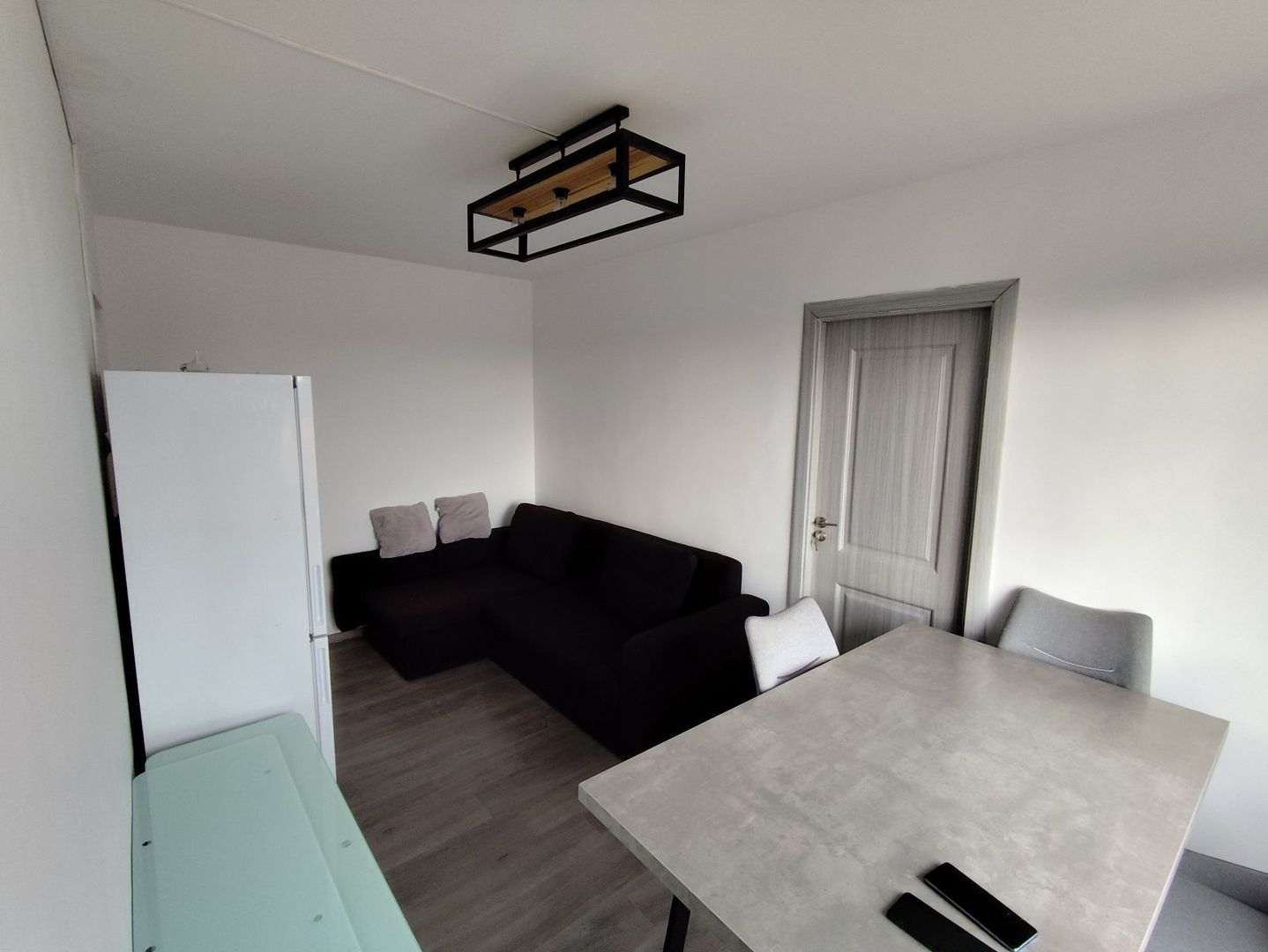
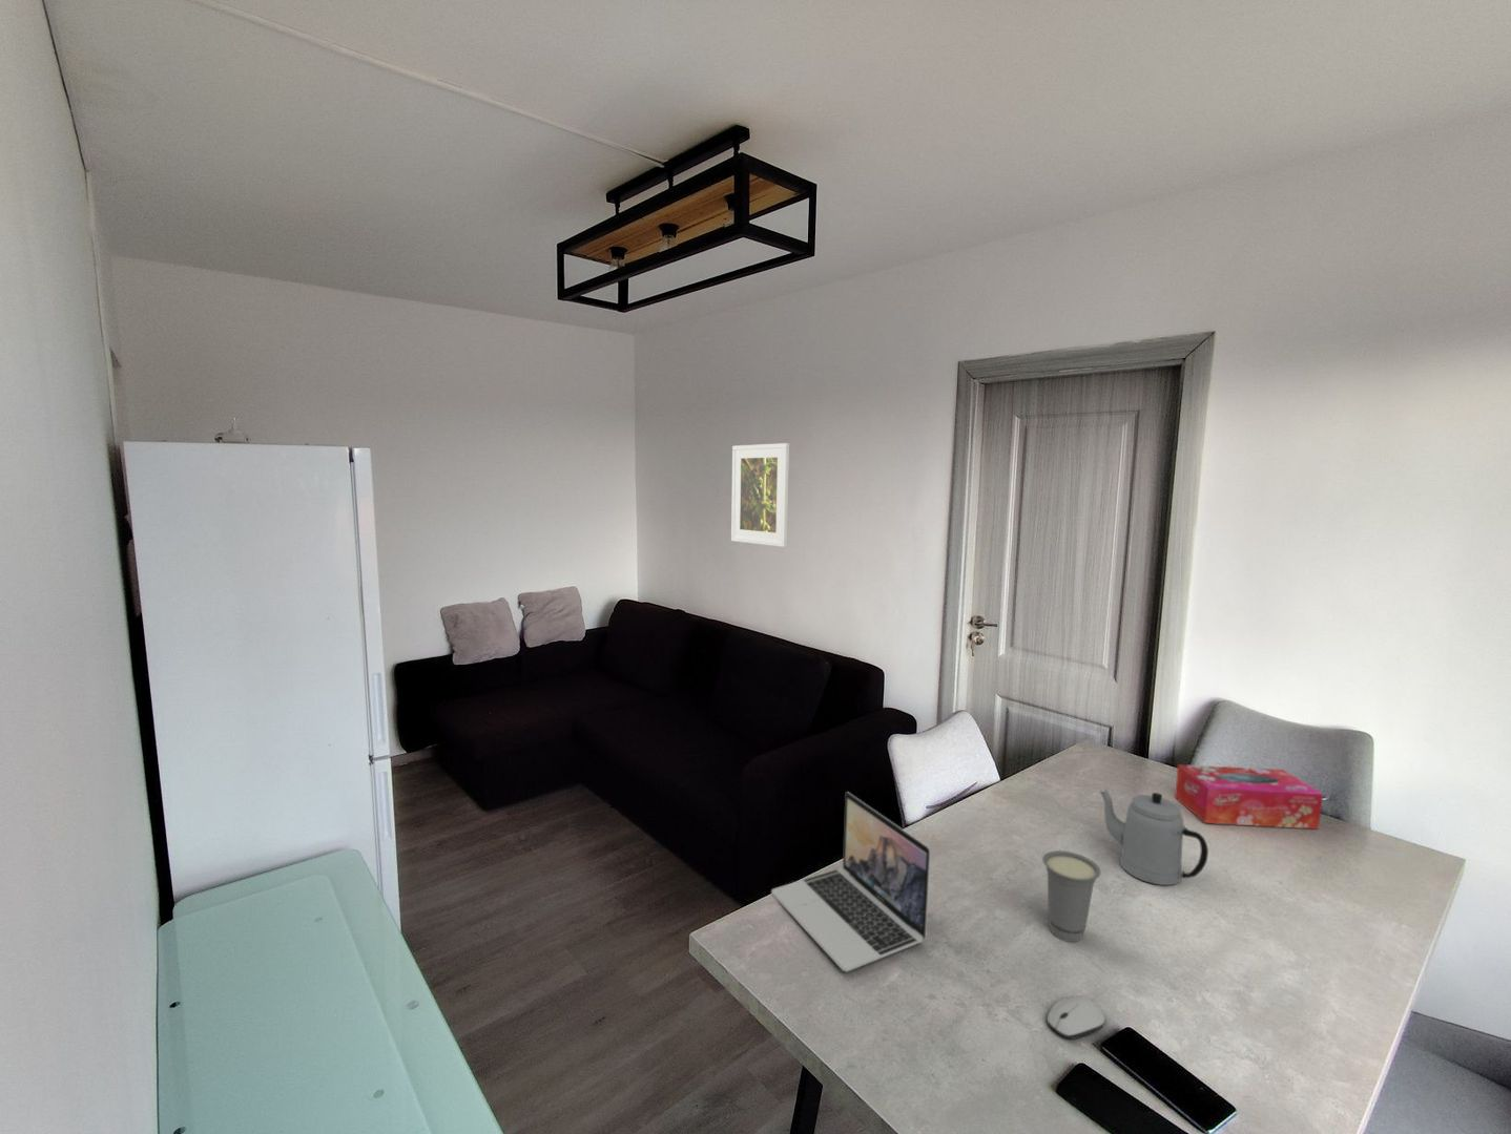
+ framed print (759, 494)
+ laptop (846, 872)
+ cup (1068, 899)
+ computer mouse (1076, 1014)
+ tissue box (1245, 795)
+ teapot (1149, 829)
